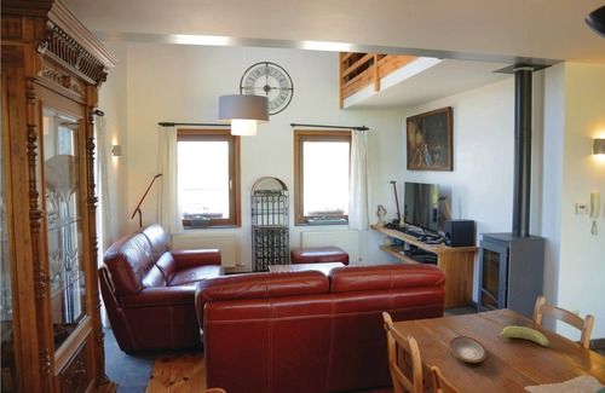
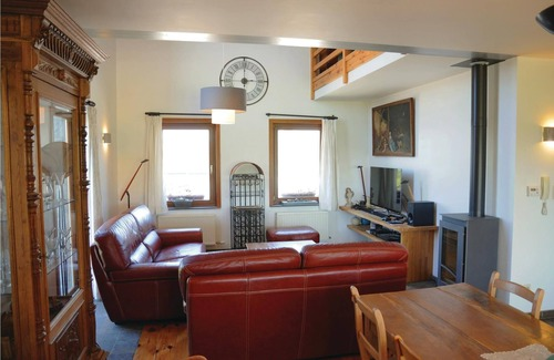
- plate (467, 349)
- banana (520, 335)
